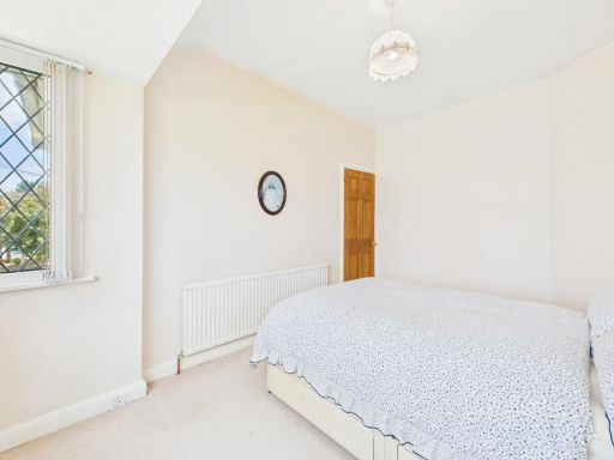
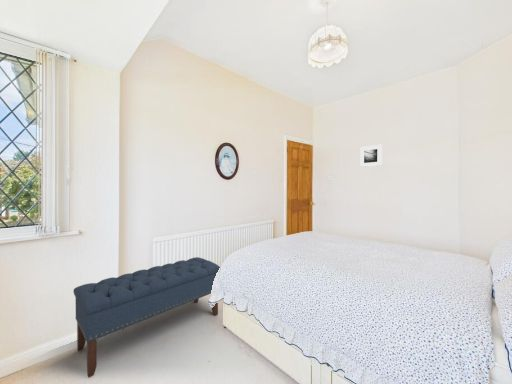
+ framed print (370, 156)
+ bench (156, 300)
